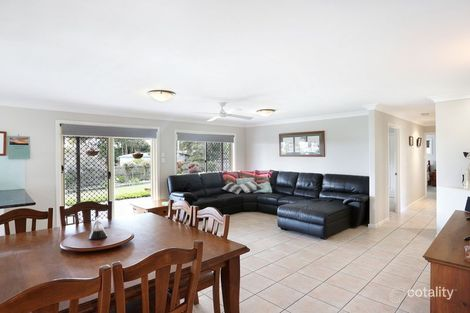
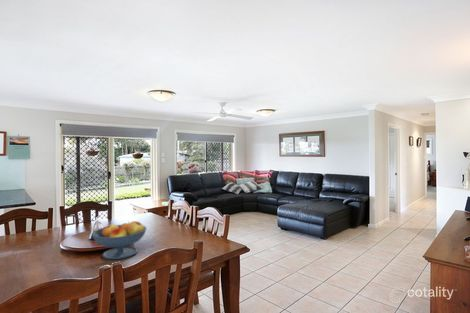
+ fruit bowl (120, 237)
